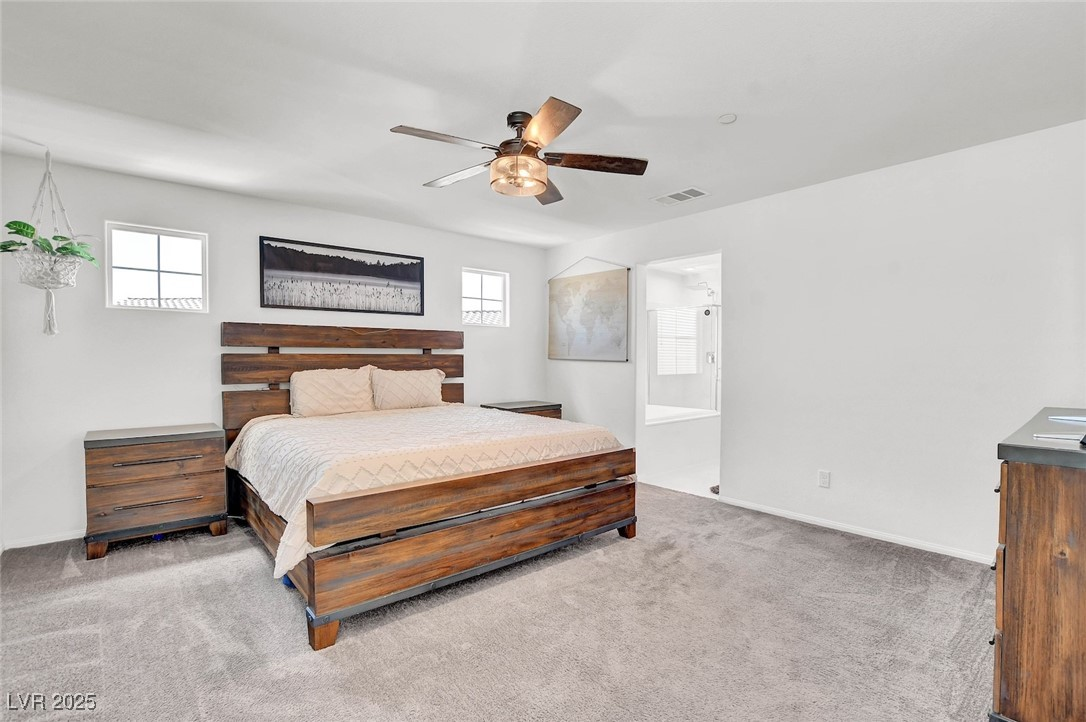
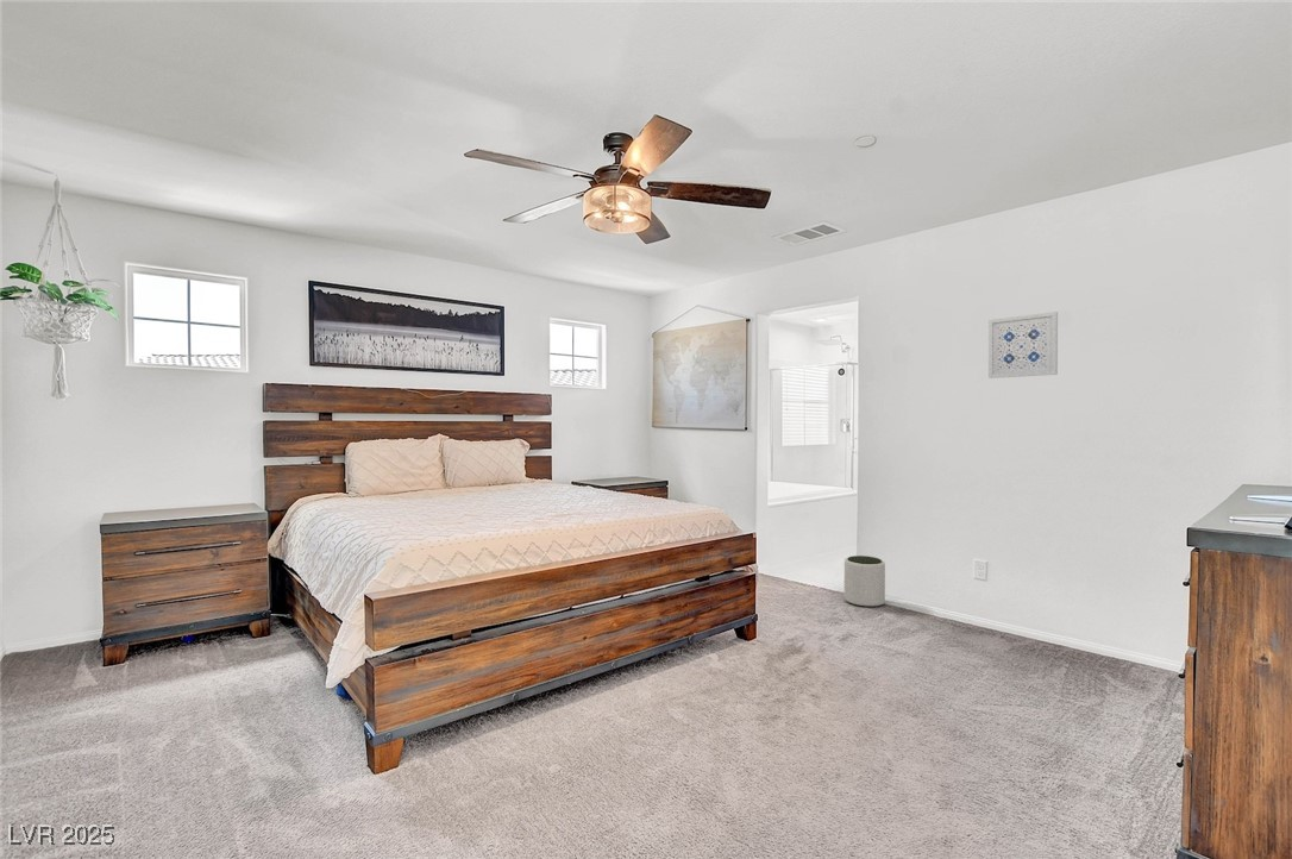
+ plant pot (864, 581)
+ wall art (1021, 346)
